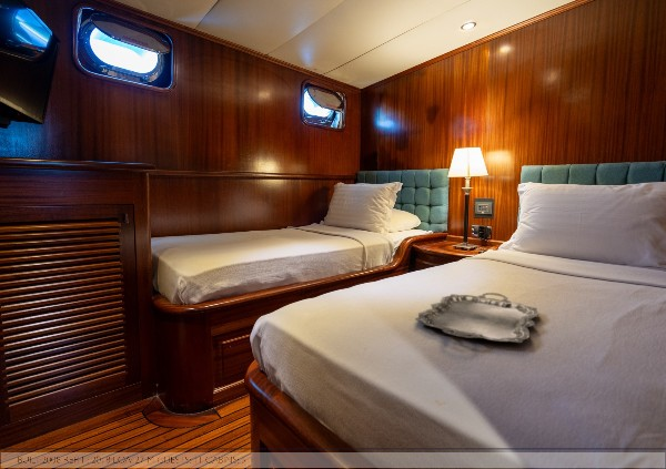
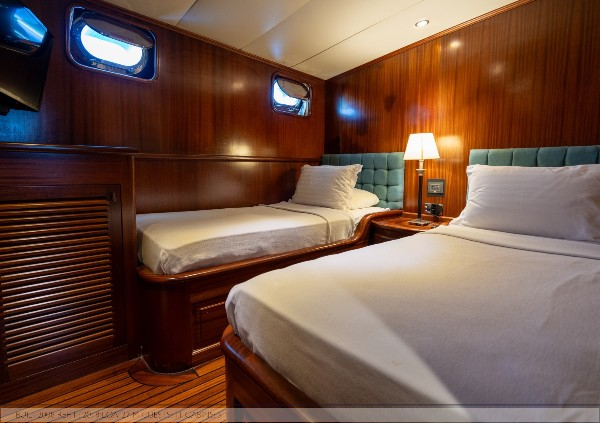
- serving tray (478, 314)
